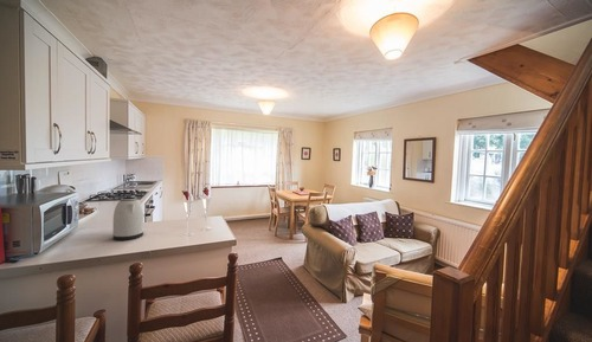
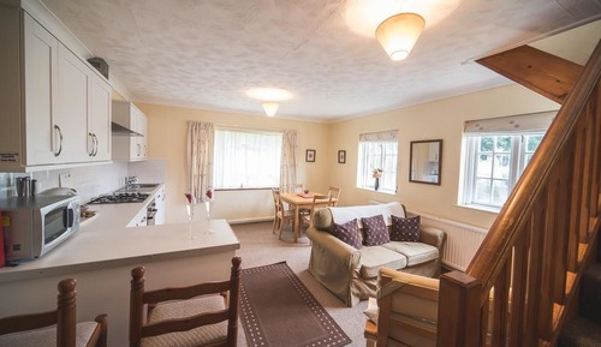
- kettle (127, 215)
